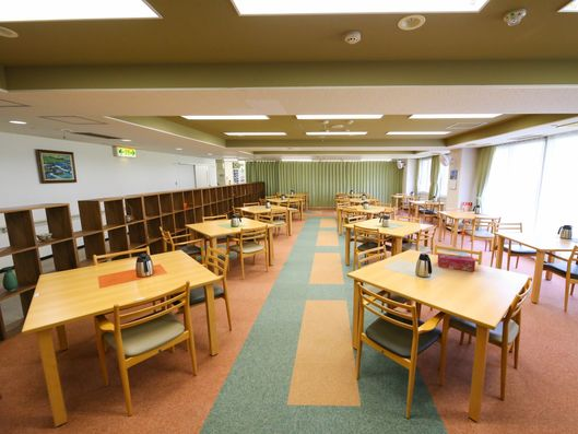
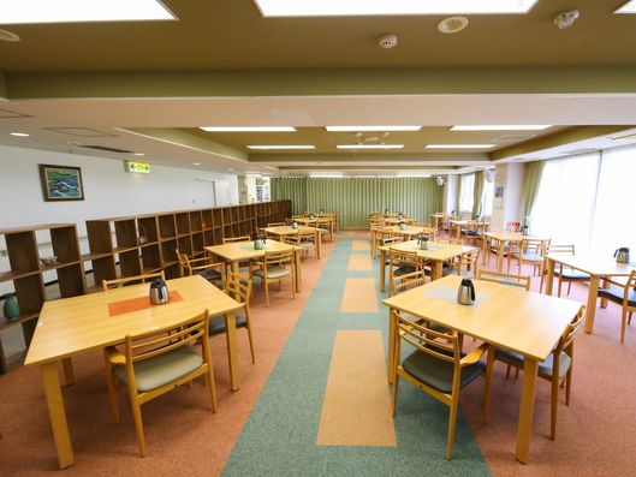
- tissue box (455, 261)
